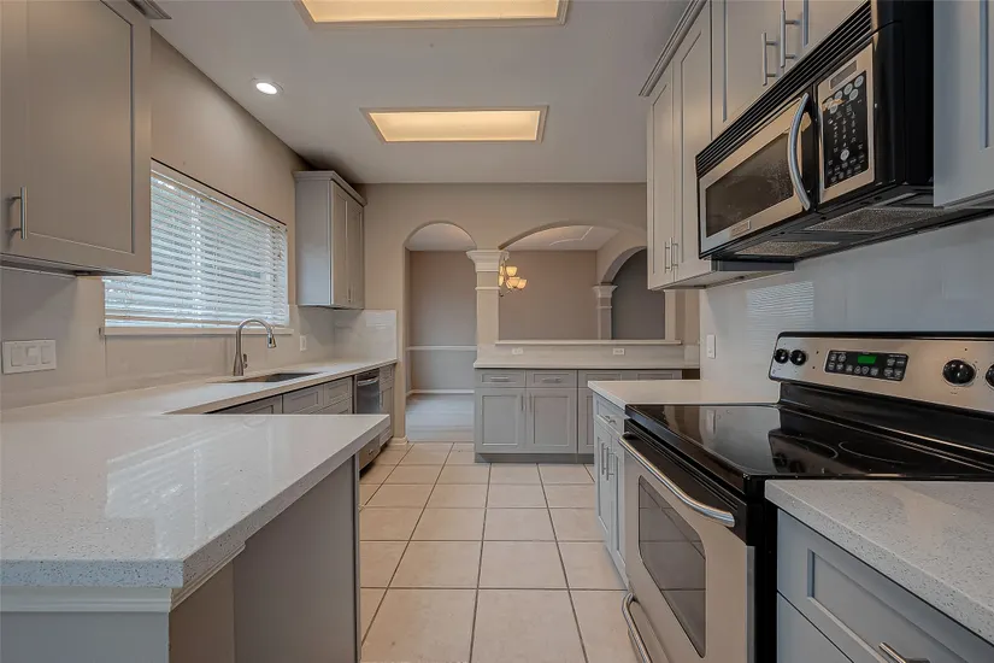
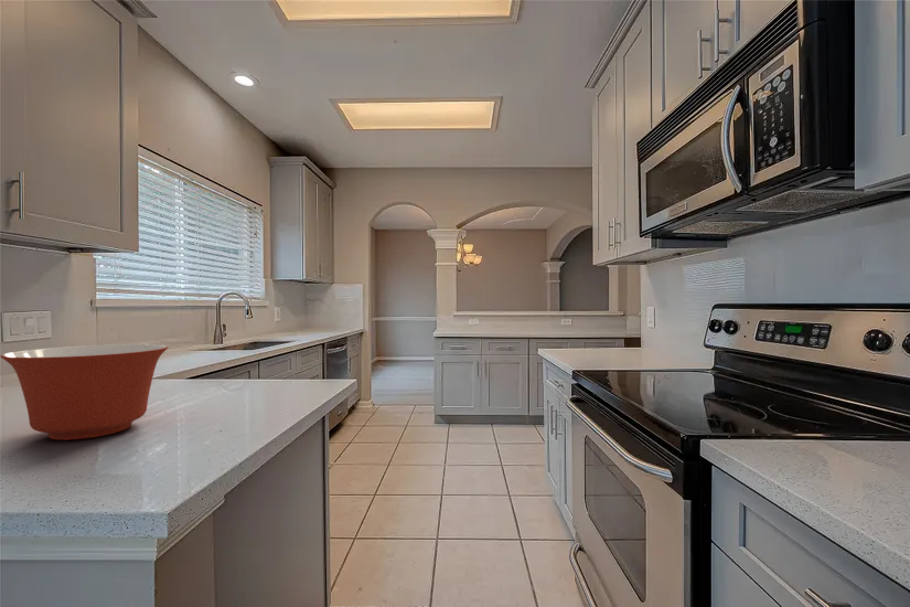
+ mixing bowl (92, 390)
